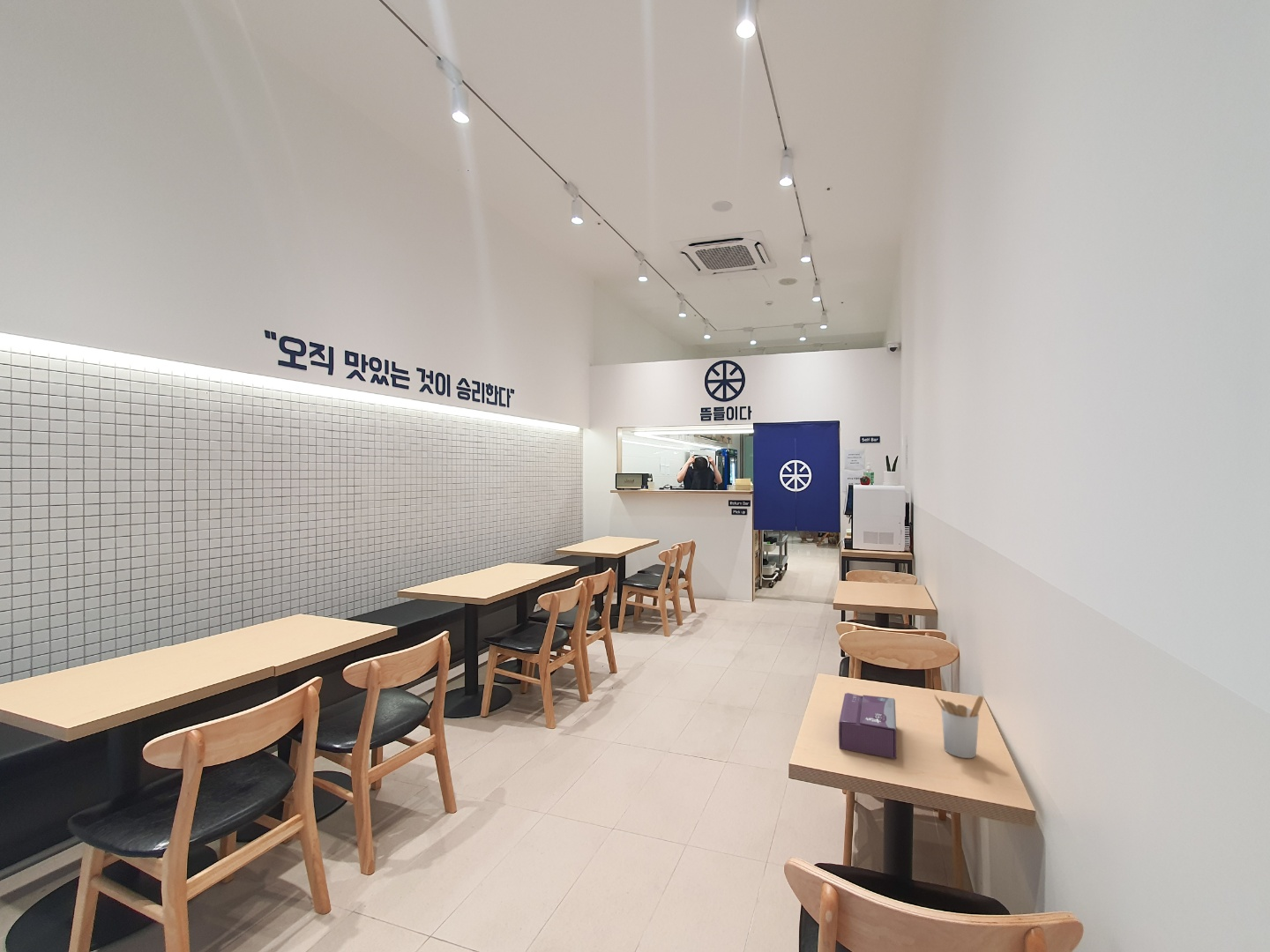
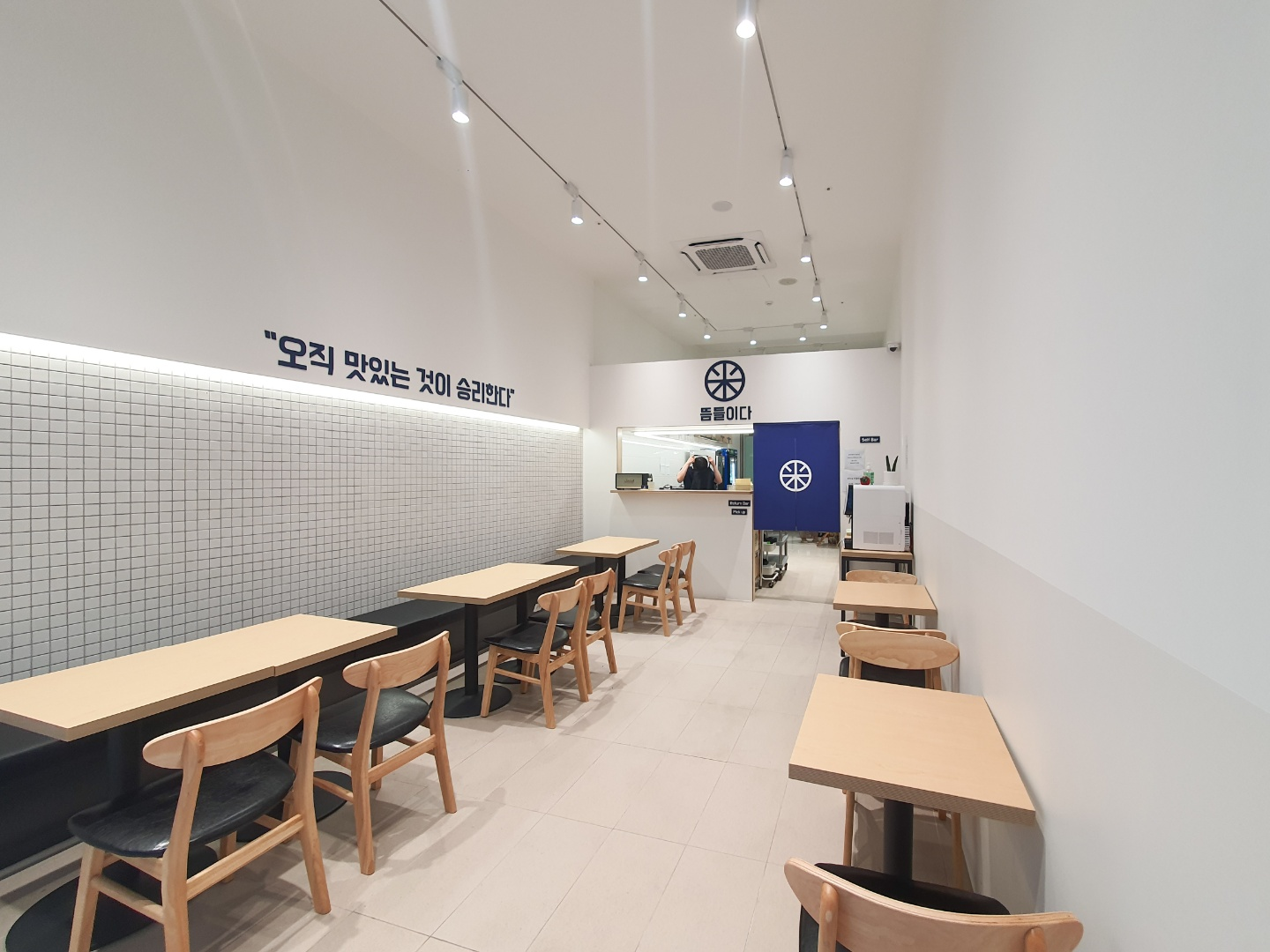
- utensil holder (958, 724)
- tissue box (868, 722)
